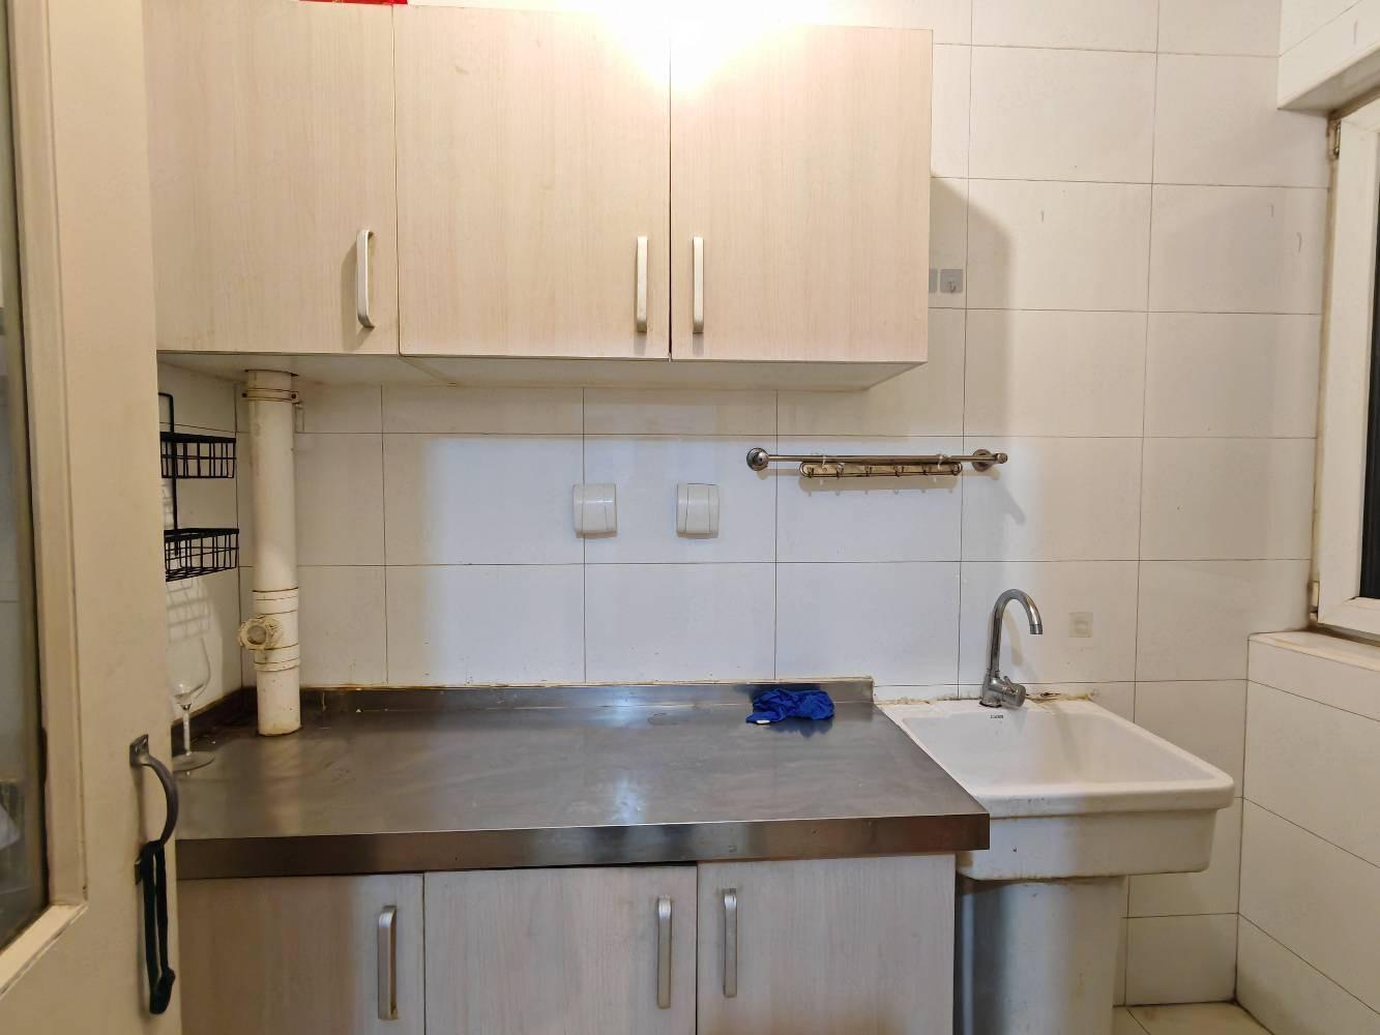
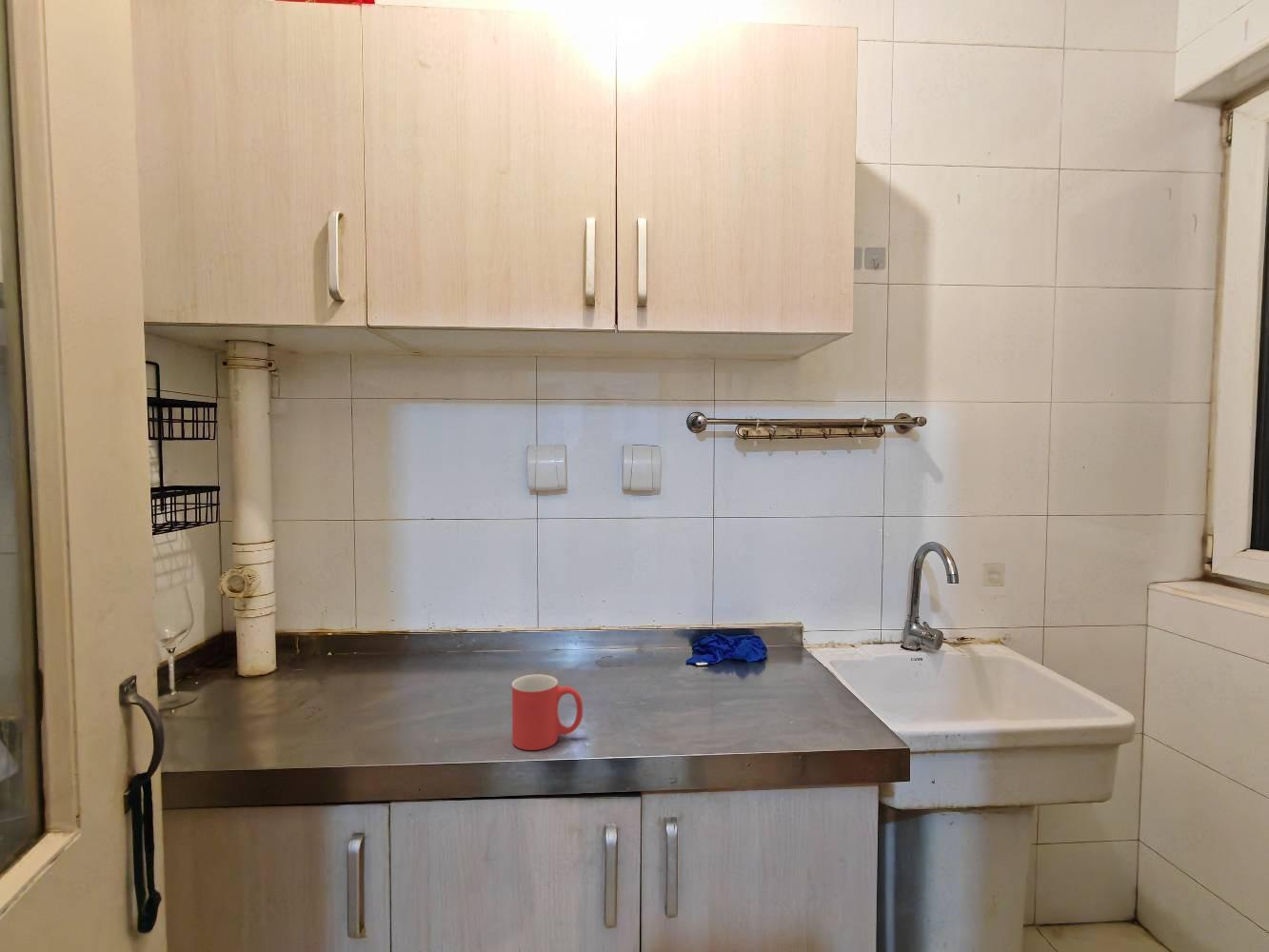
+ mug (547, 710)
